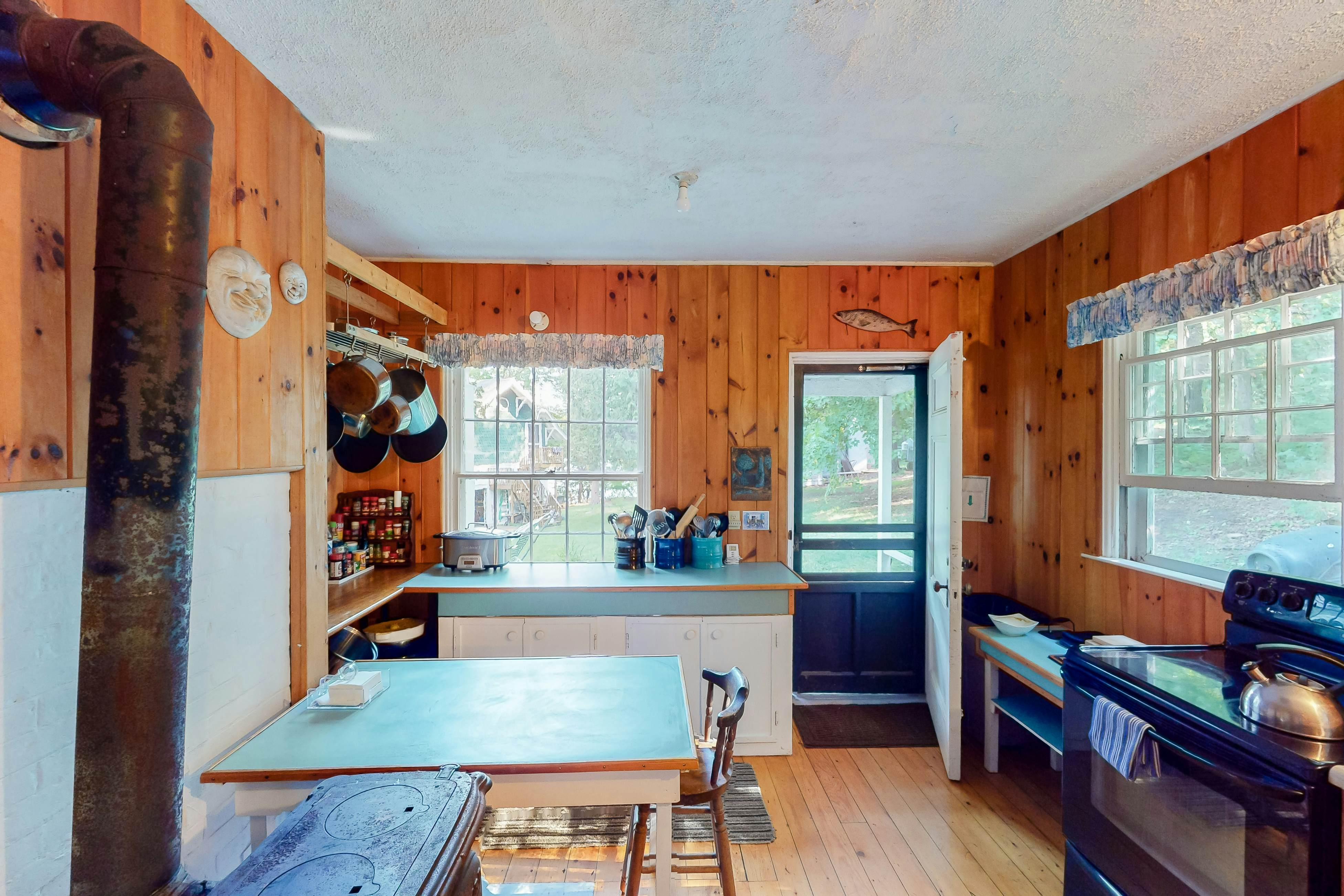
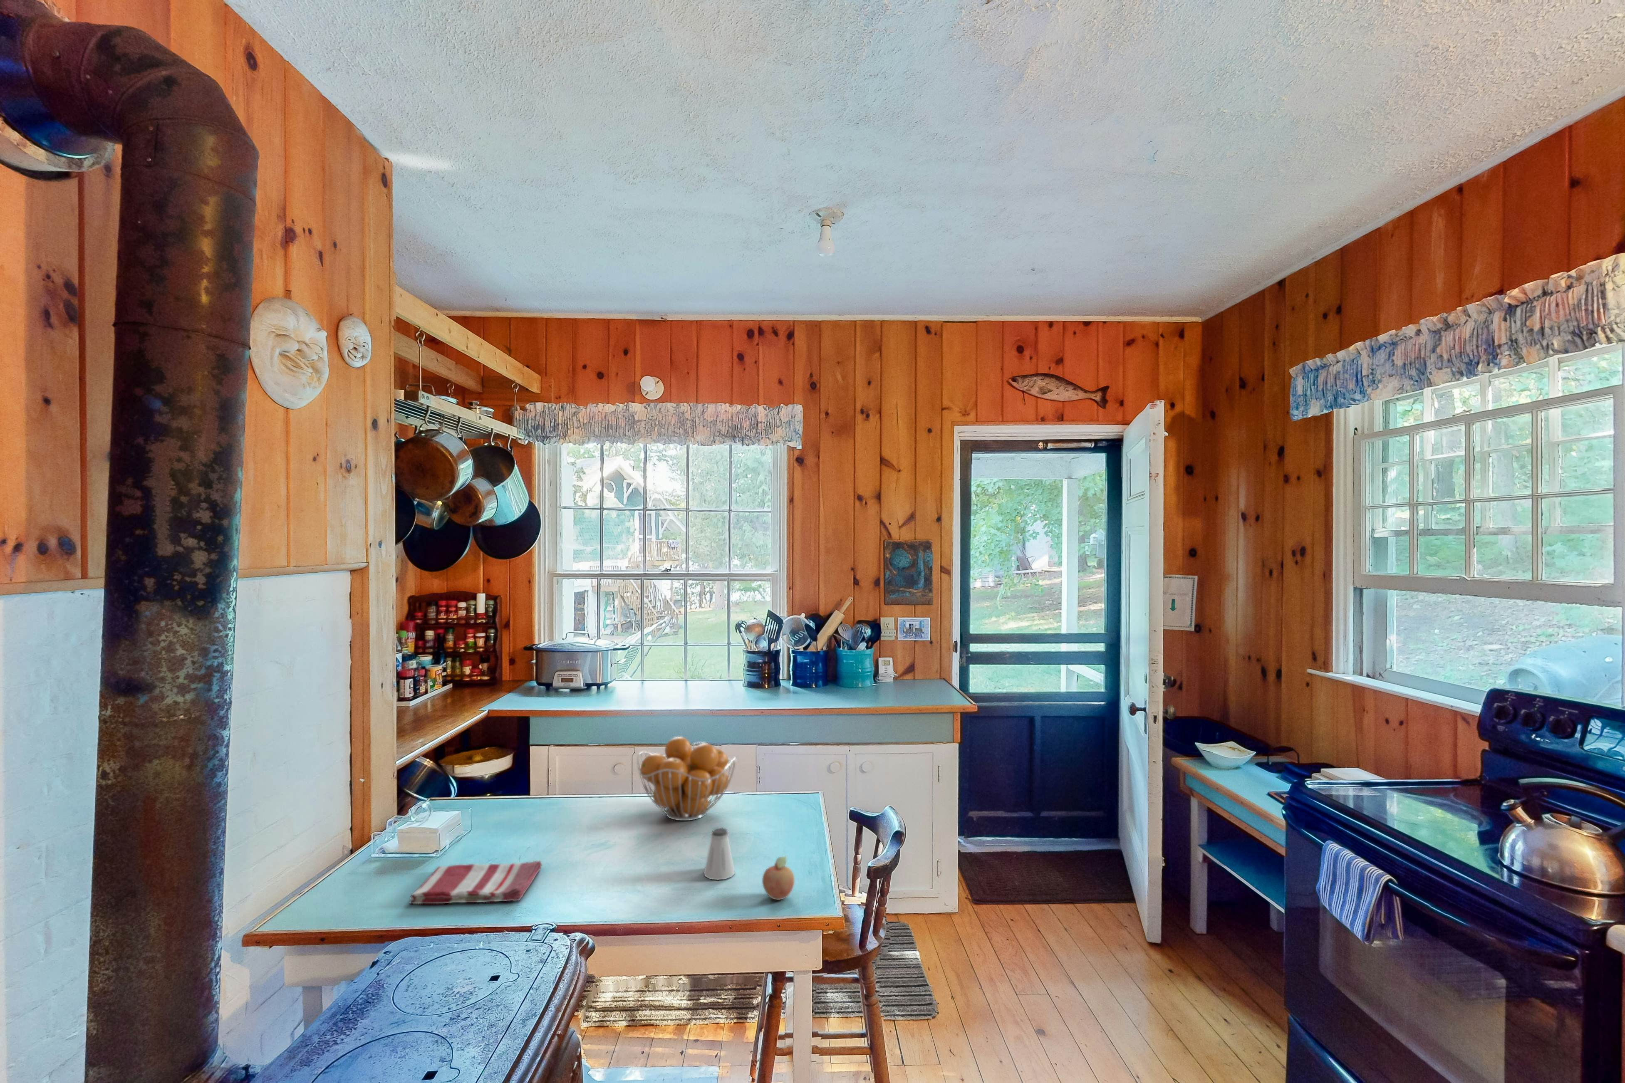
+ fruit basket (687, 777)
+ fruit (779, 879)
+ dish towel (479, 879)
+ saltshaker (719, 851)
